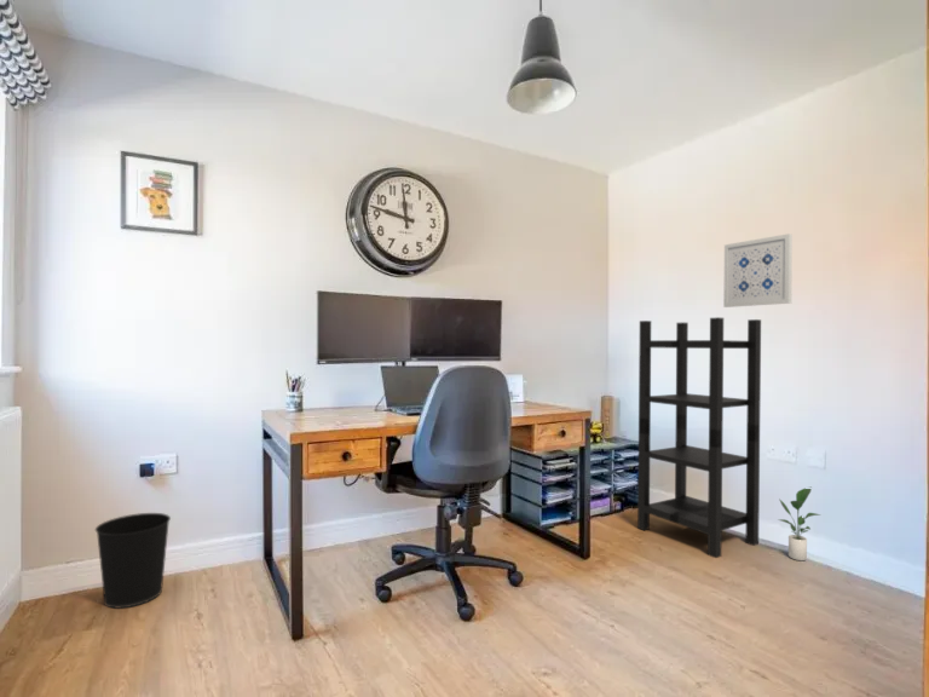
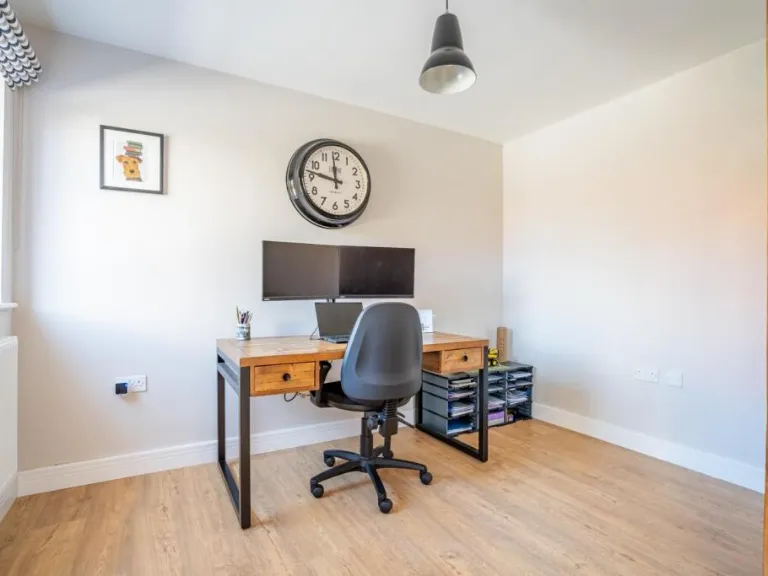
- wastebasket (133, 559)
- shelving unit (686, 427)
- potted plant (794, 522)
- wall art (756, 272)
